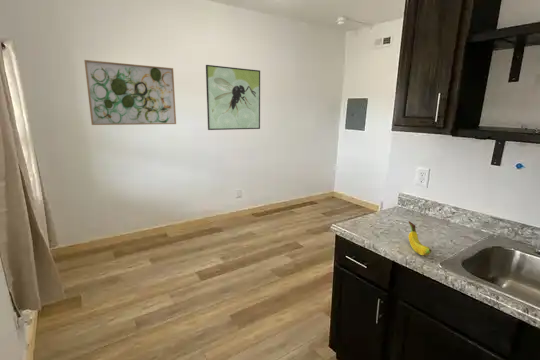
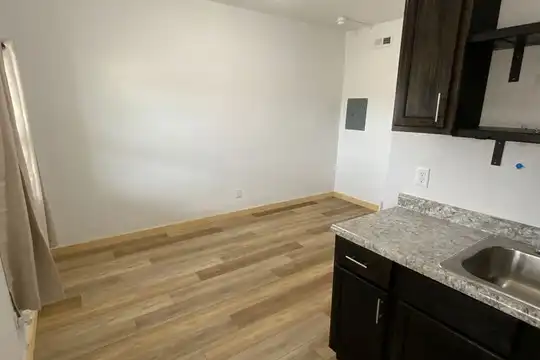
- fruit (419, 241)
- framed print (234, 99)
- wall art (134, 95)
